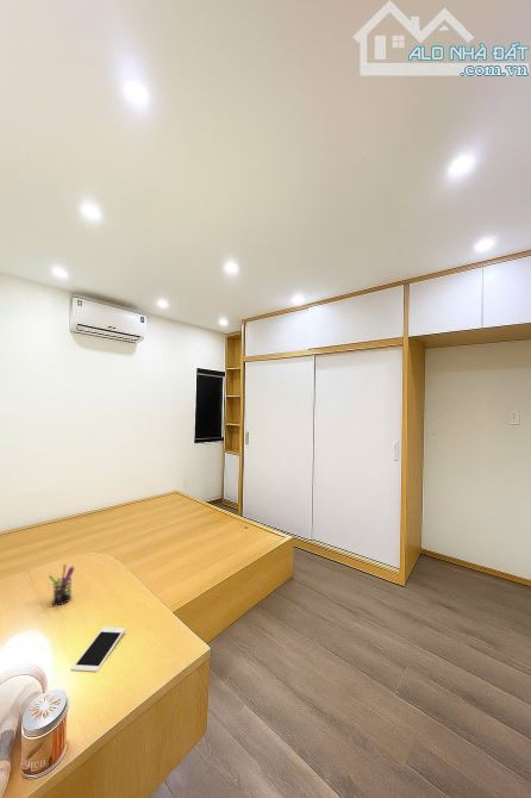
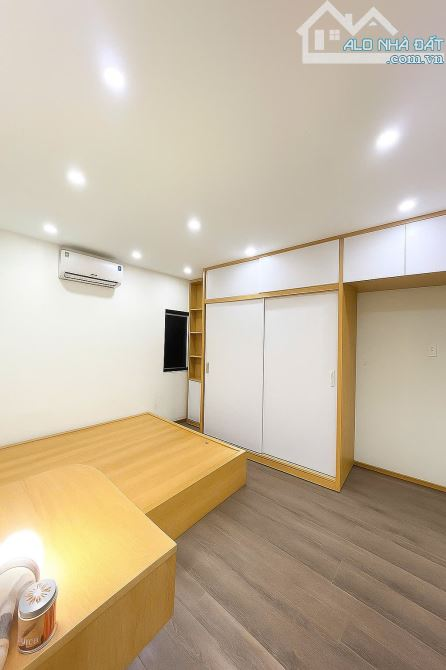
- cell phone (100, 647)
- pen holder (61, 584)
